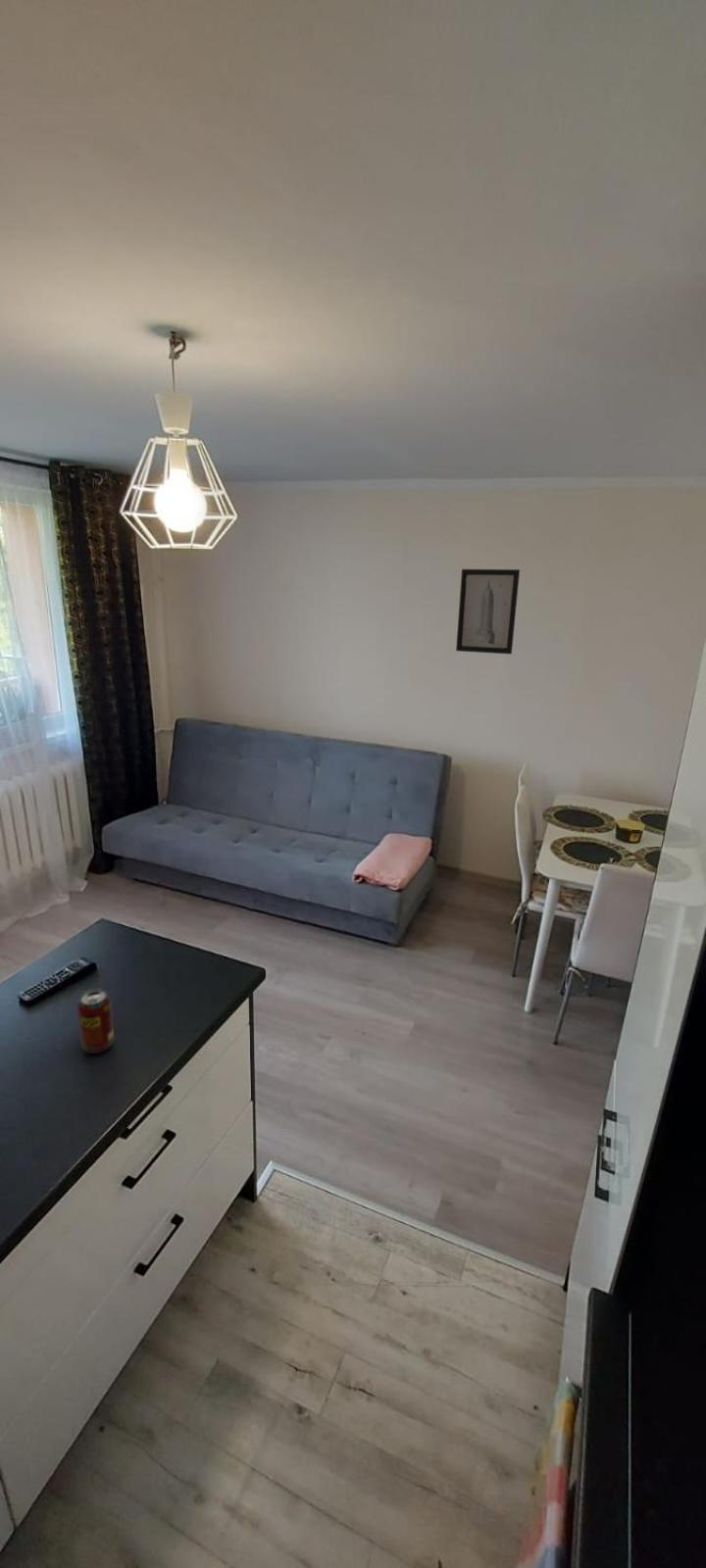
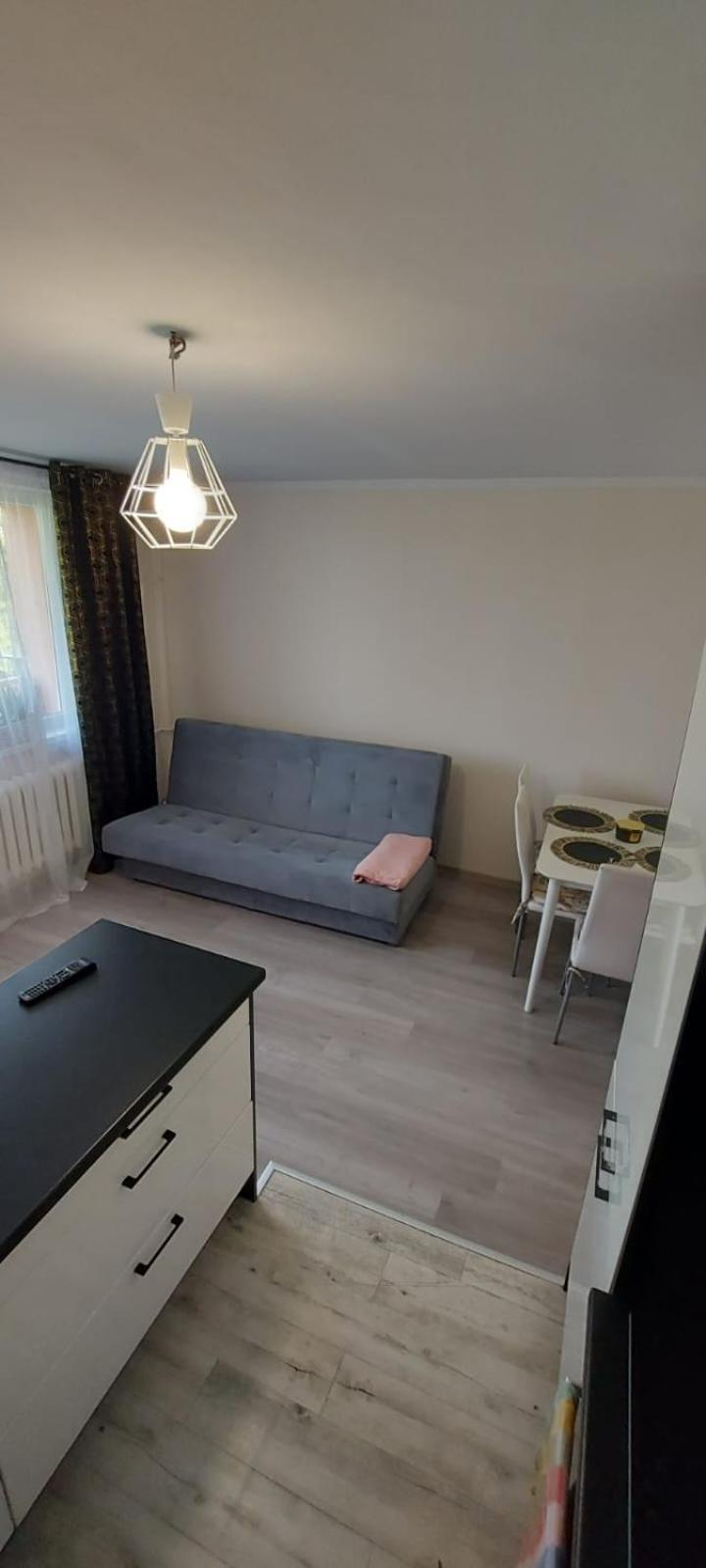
- beverage can (95, 1020)
- wall art (486, 612)
